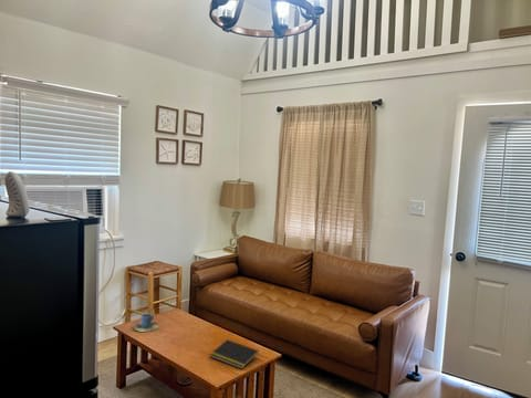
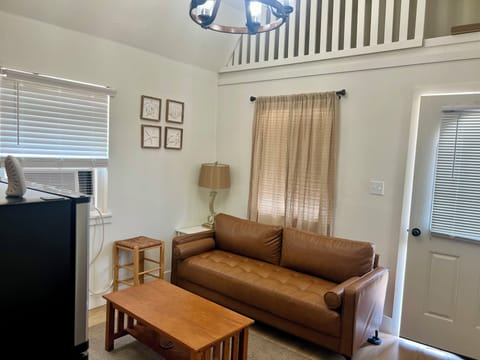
- notepad (233, 353)
- cup (146, 321)
